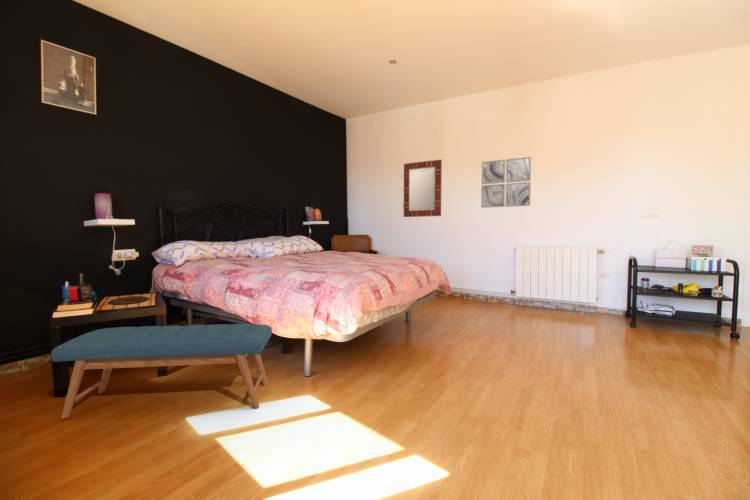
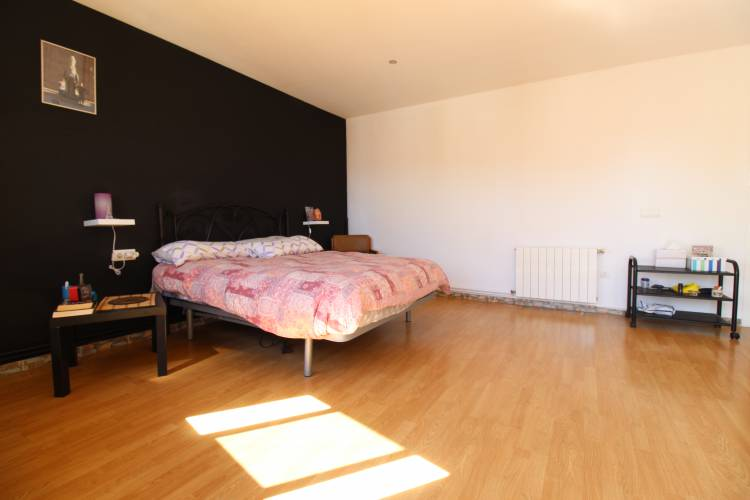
- home mirror (421, 189)
- wall art (504, 182)
- bench (174, 365)
